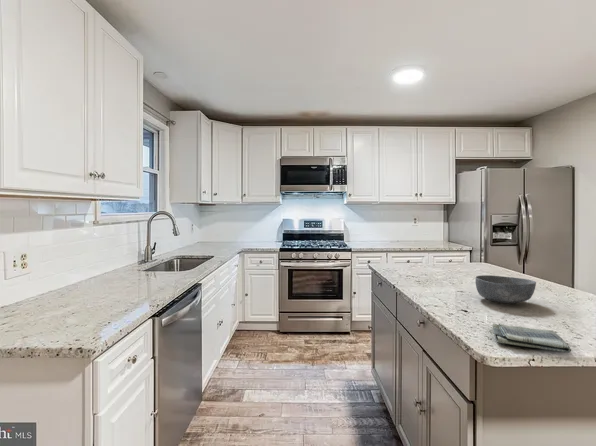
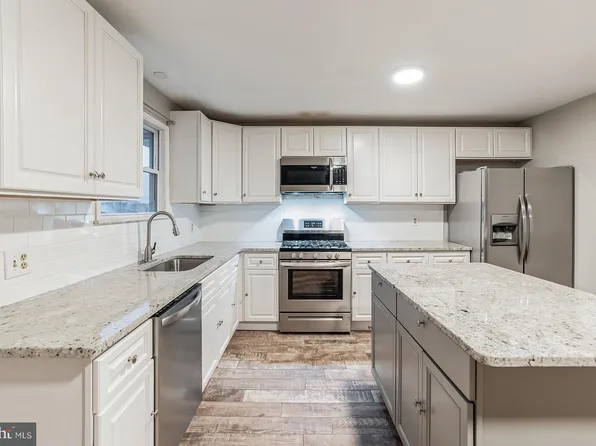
- bowl (504, 290)
- dish towel (526, 334)
